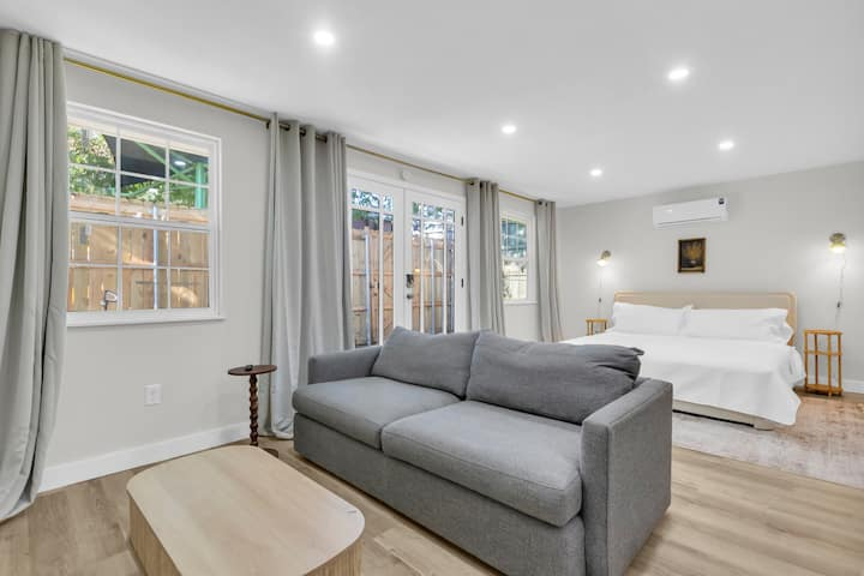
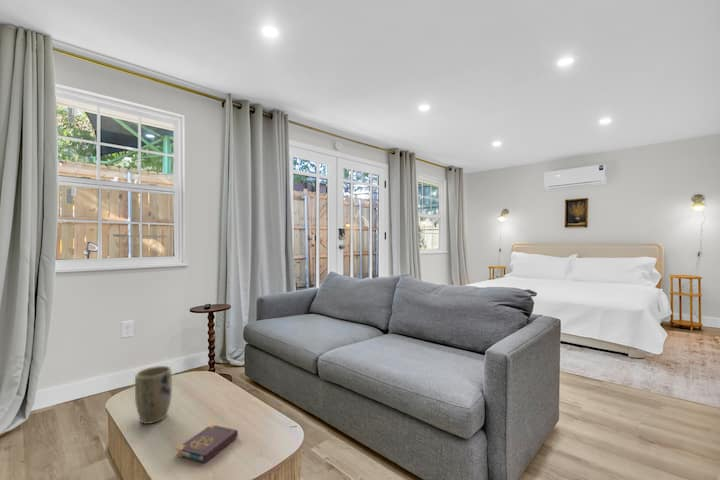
+ book (208, 442)
+ plant pot (154, 394)
